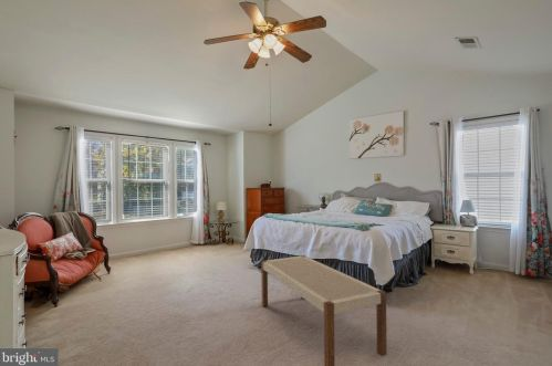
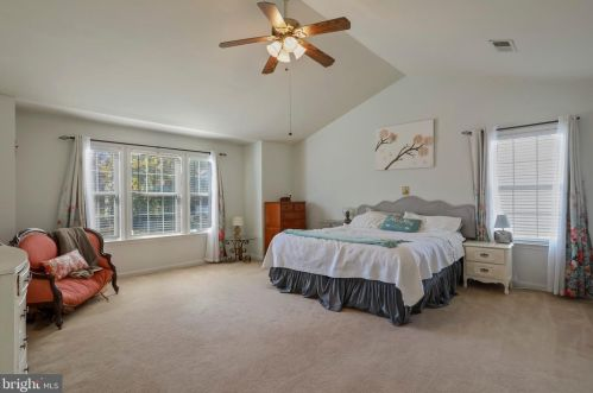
- bench (313, 300)
